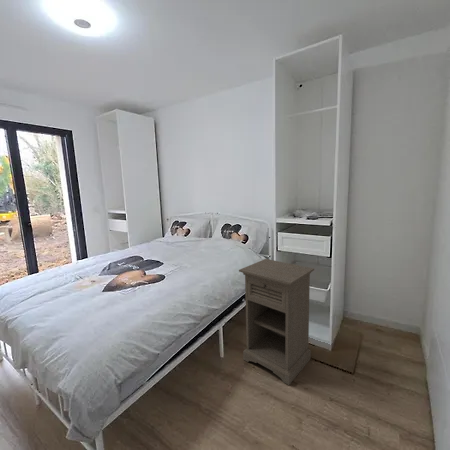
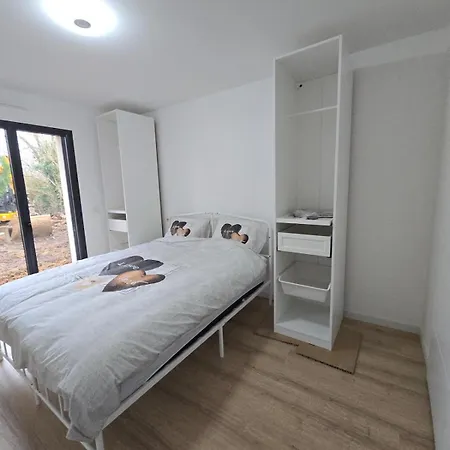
- nightstand (276, 315)
